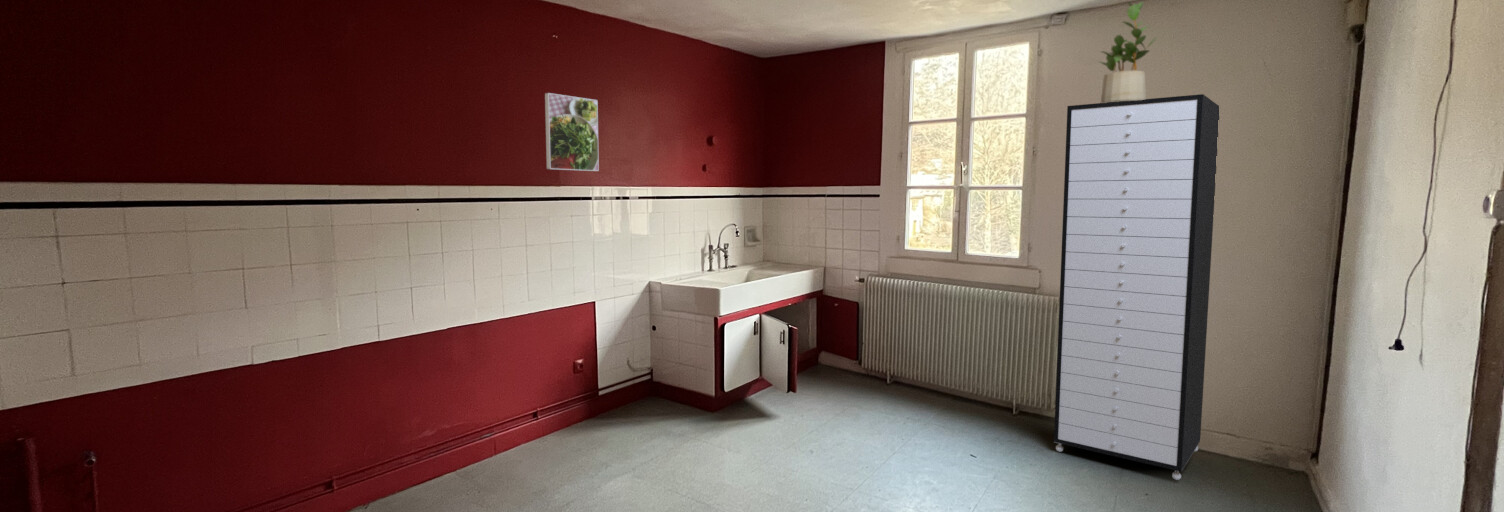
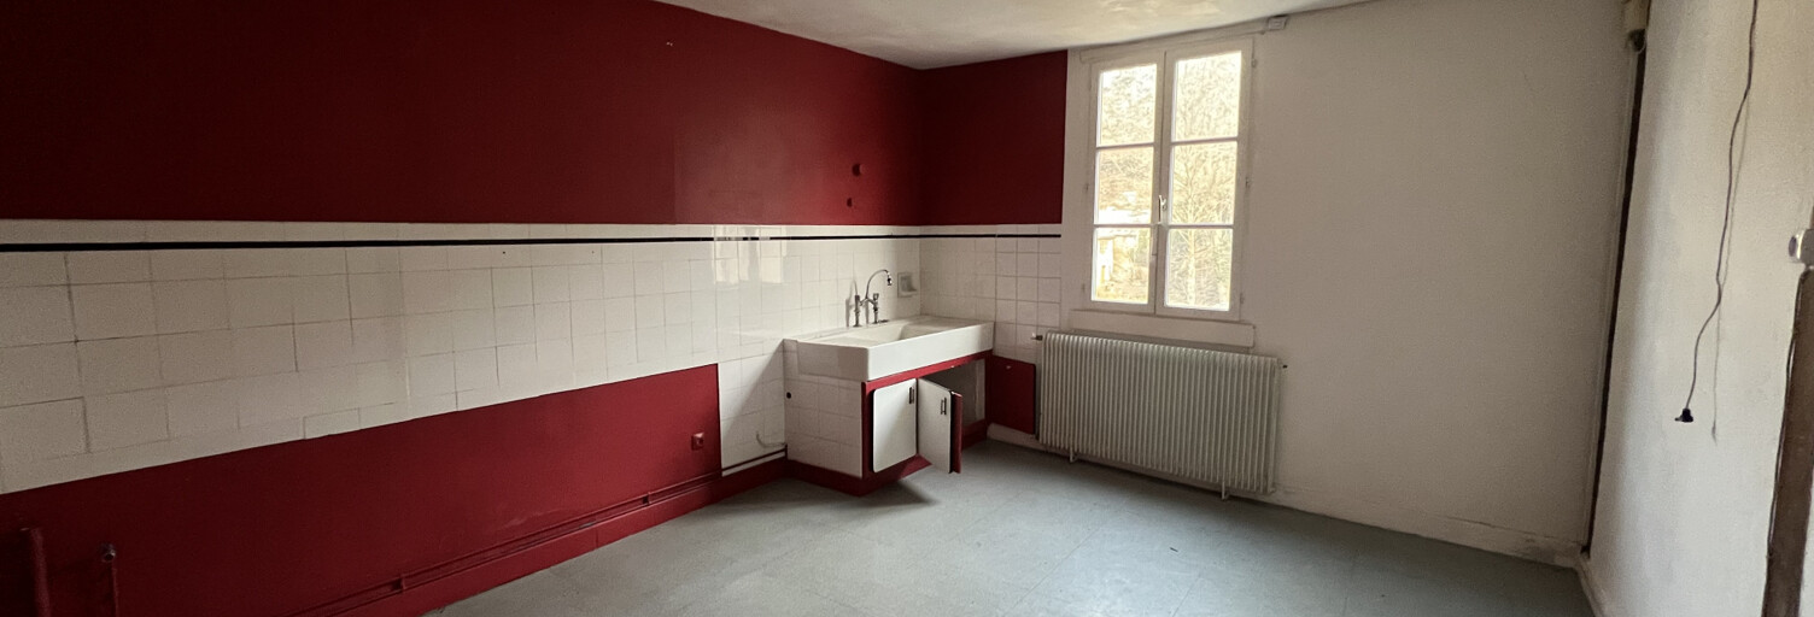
- potted plant (1121, 54)
- storage cabinet (1134, 282)
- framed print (572, 133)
